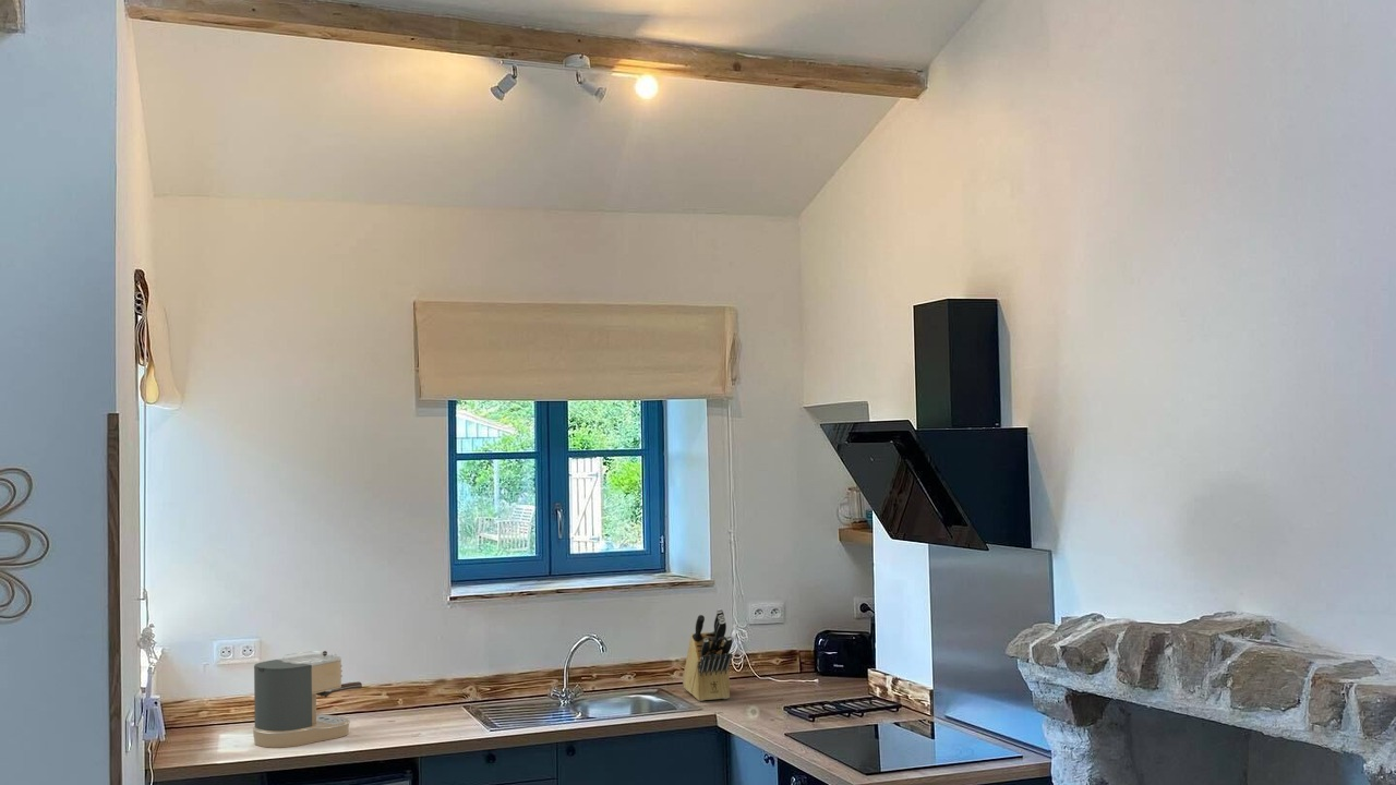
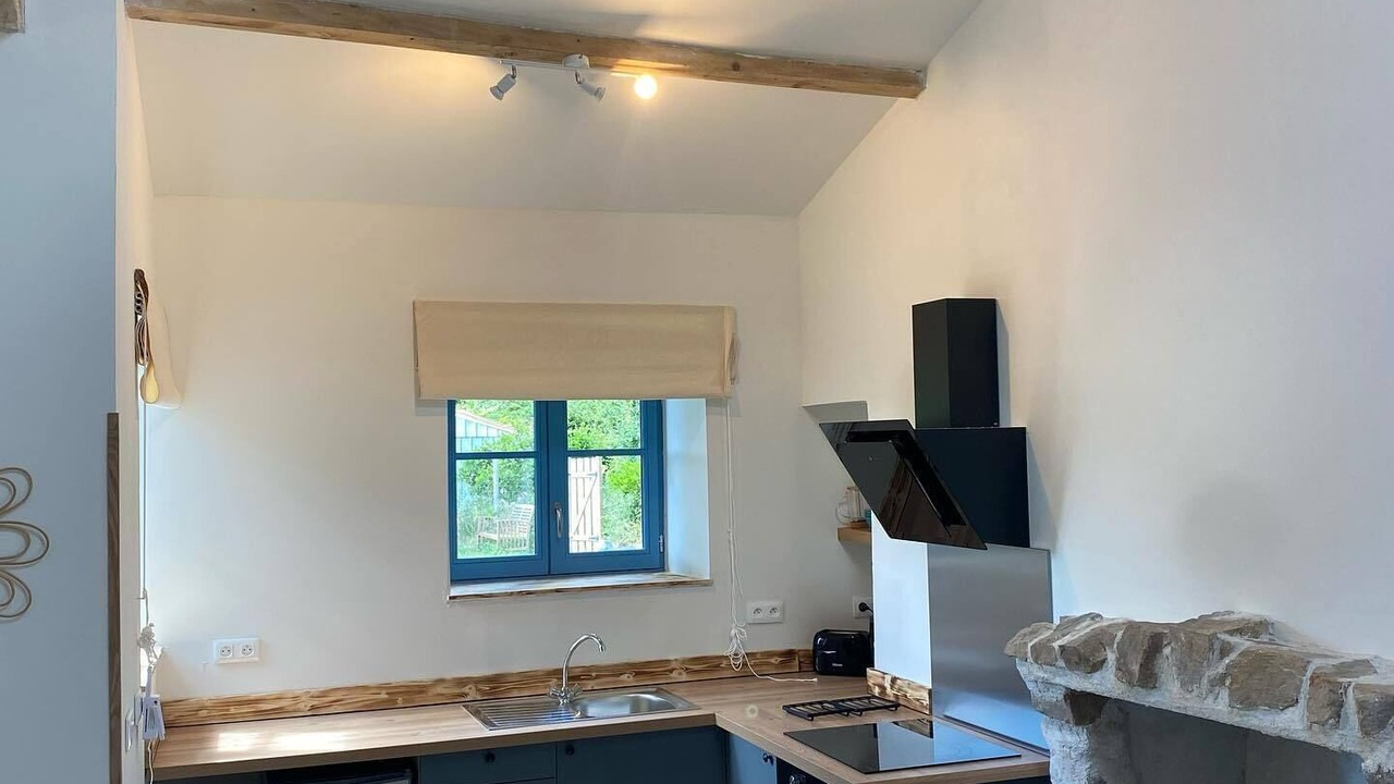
- knife block (707, 650)
- coffee maker (311, 693)
